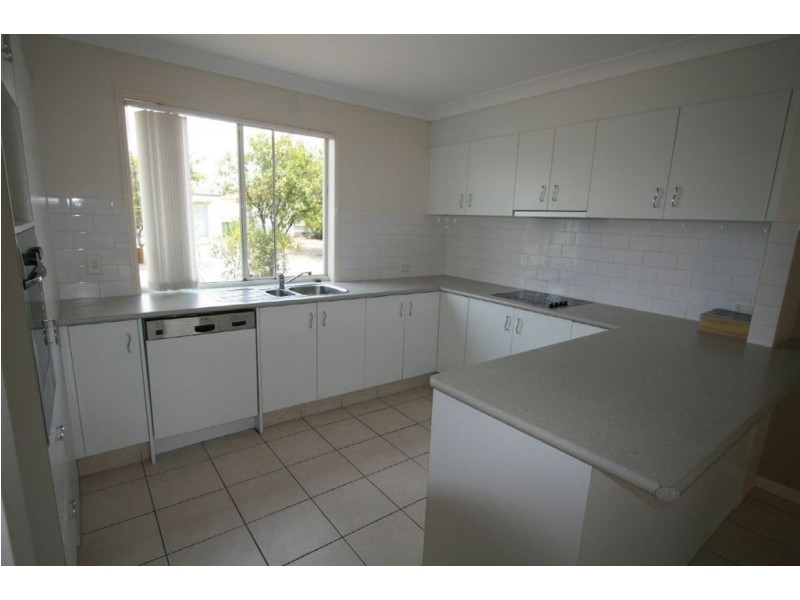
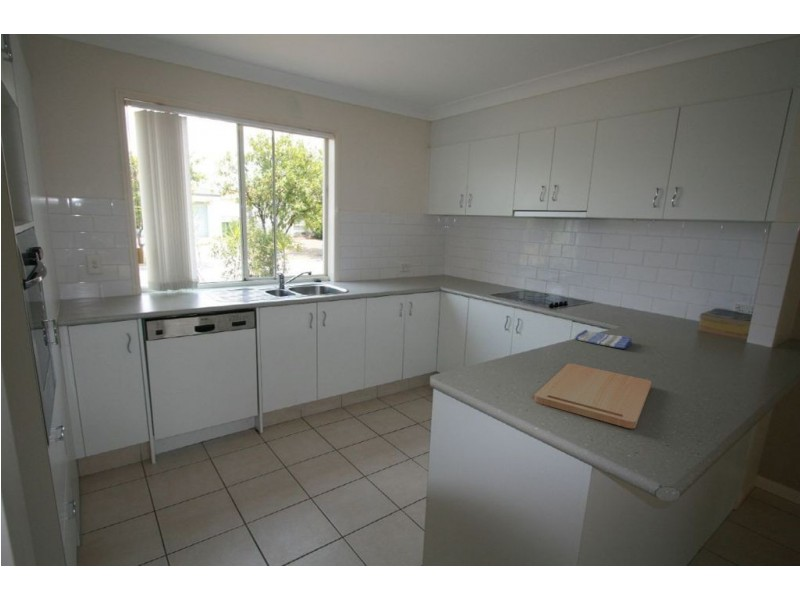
+ cutting board (595, 390)
+ dish towel (602, 338)
